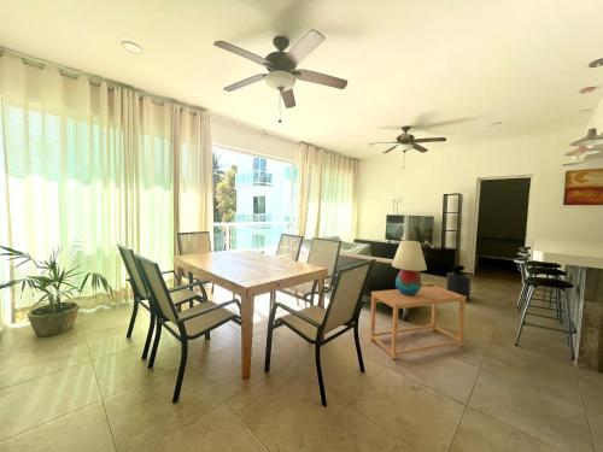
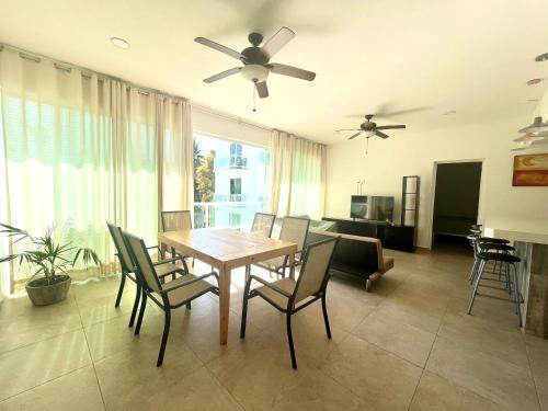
- trash can (458, 281)
- side table (416, 327)
- table lamp (408, 268)
